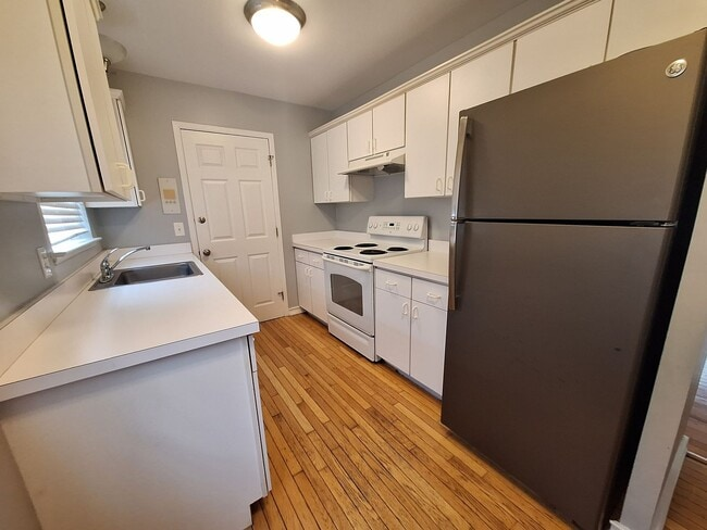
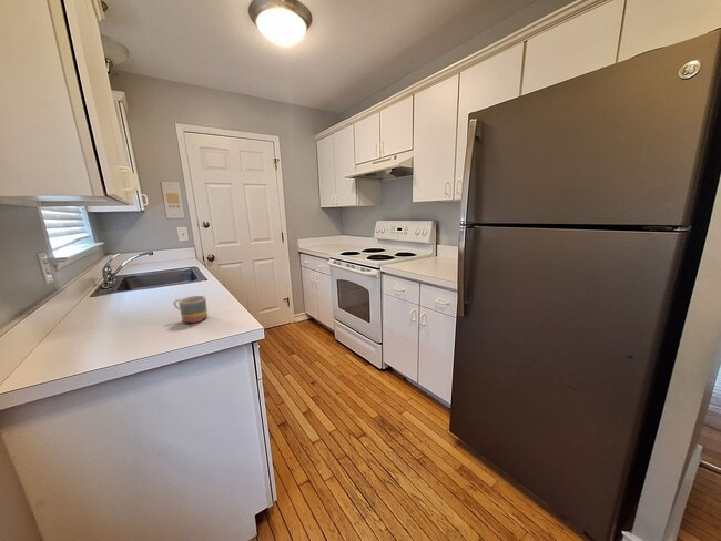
+ mug (190, 309)
